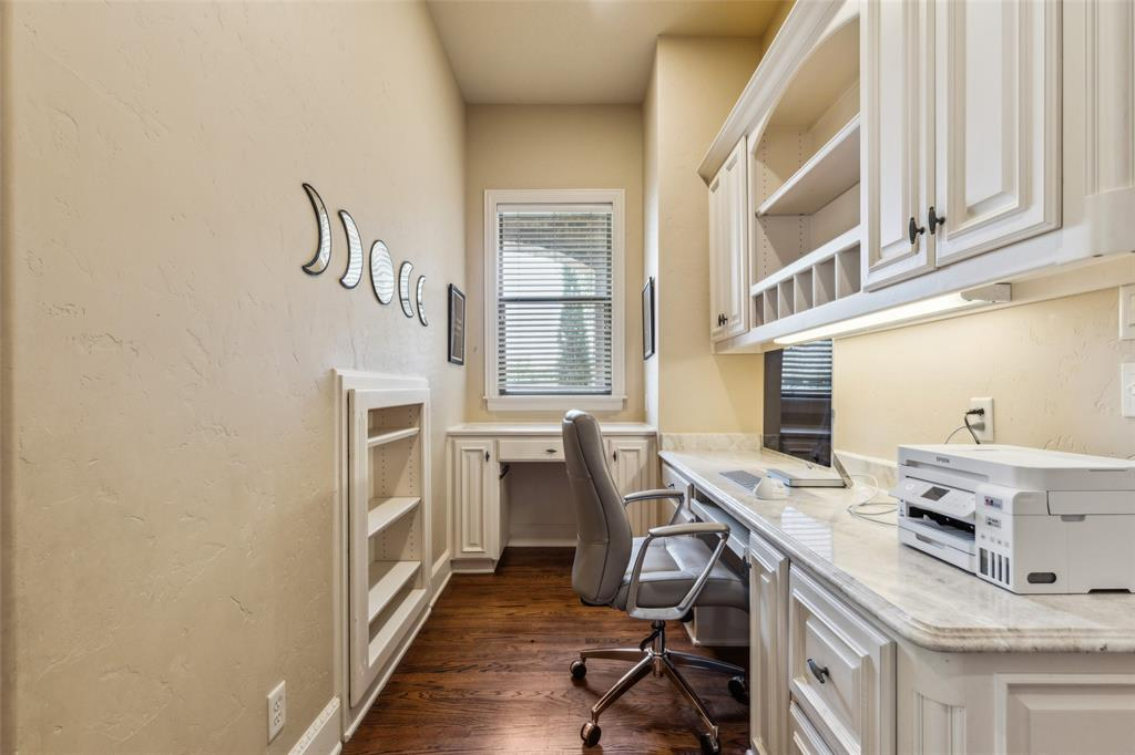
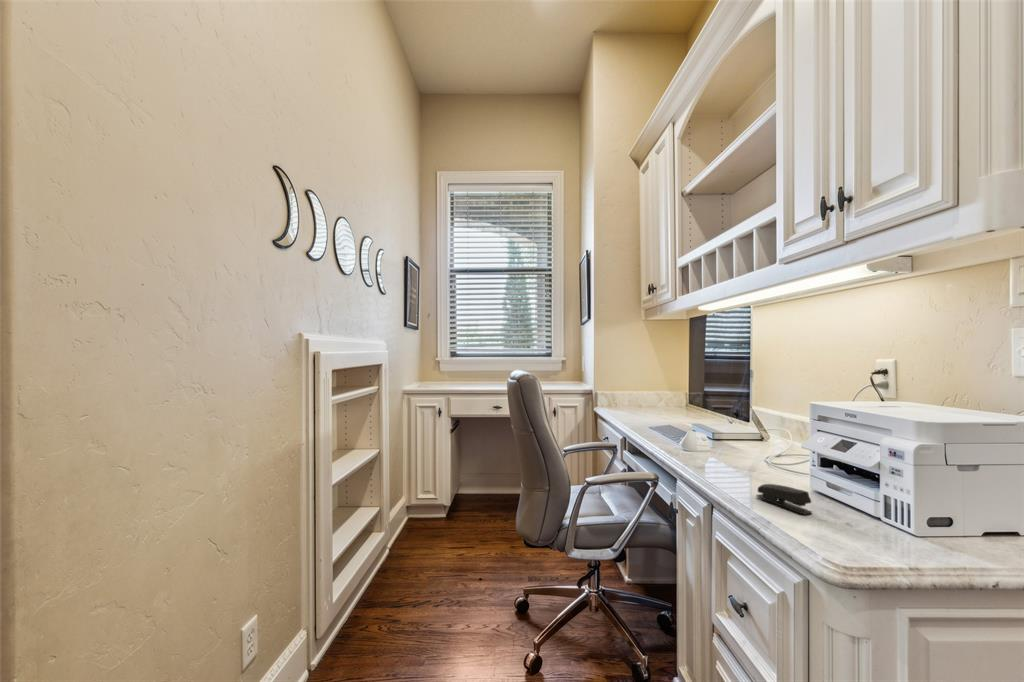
+ stapler (782, 494)
